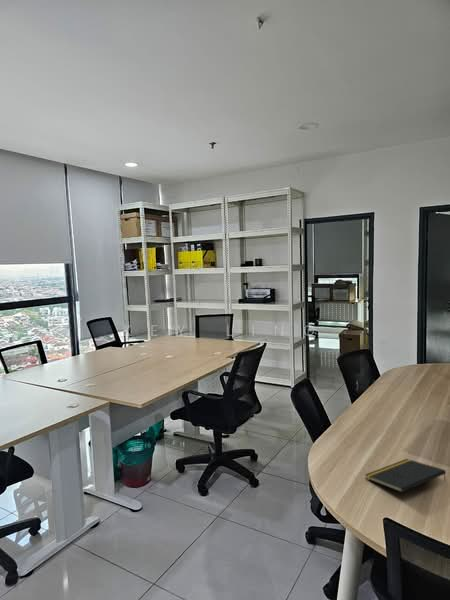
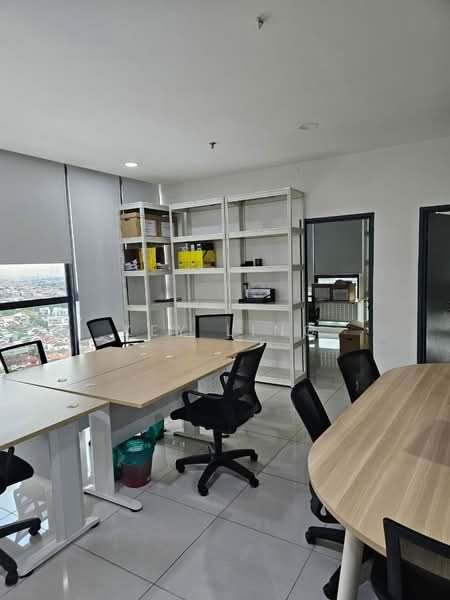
- notepad (404, 474)
